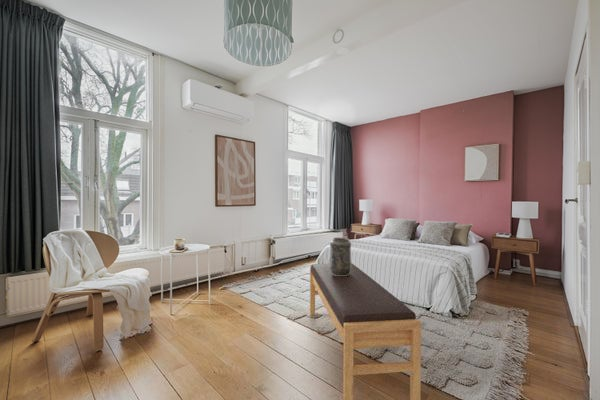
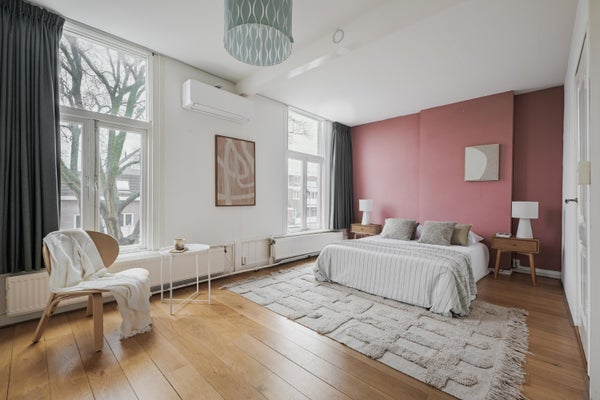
- bench (349, 314)
- decorative vase (340, 256)
